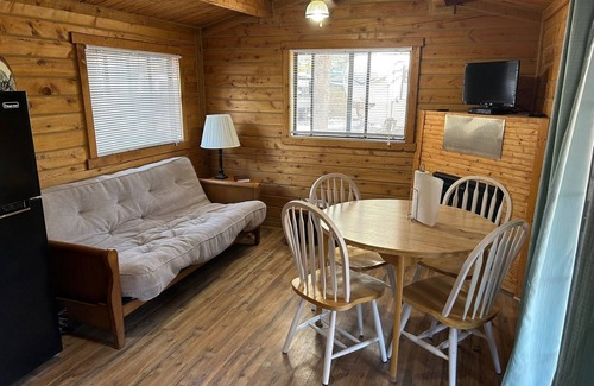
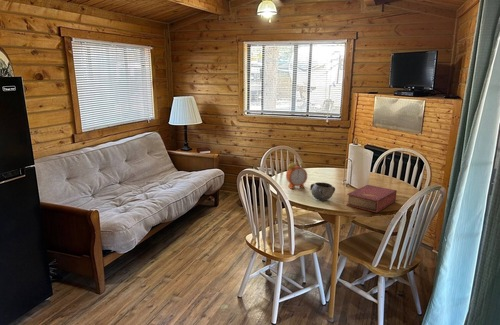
+ alarm clock (296, 173)
+ decorative bowl (320, 191)
+ book (371, 197)
